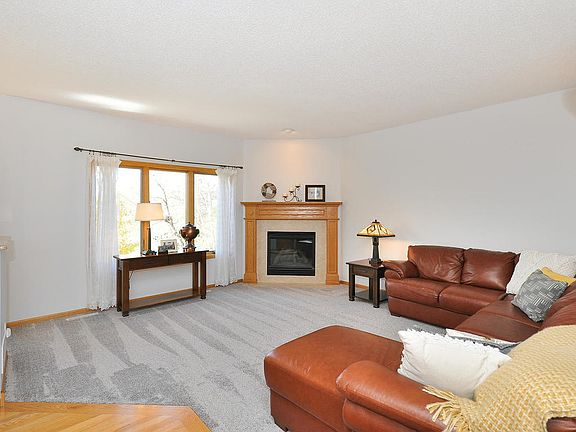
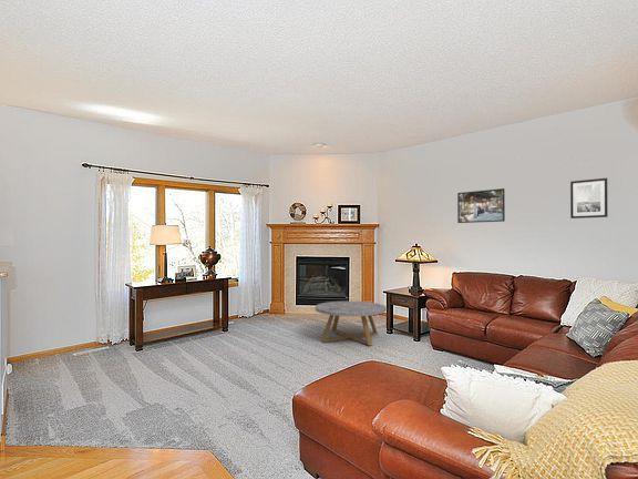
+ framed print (480, 206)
+ coffee table (350, 315)
+ wall art (588, 198)
